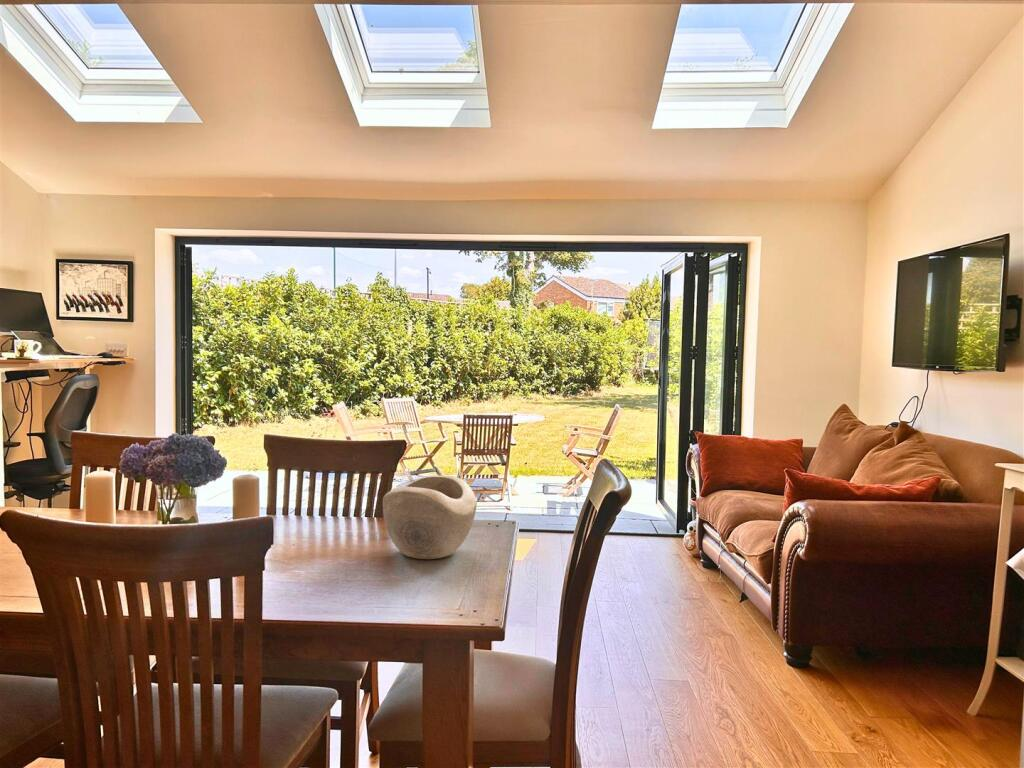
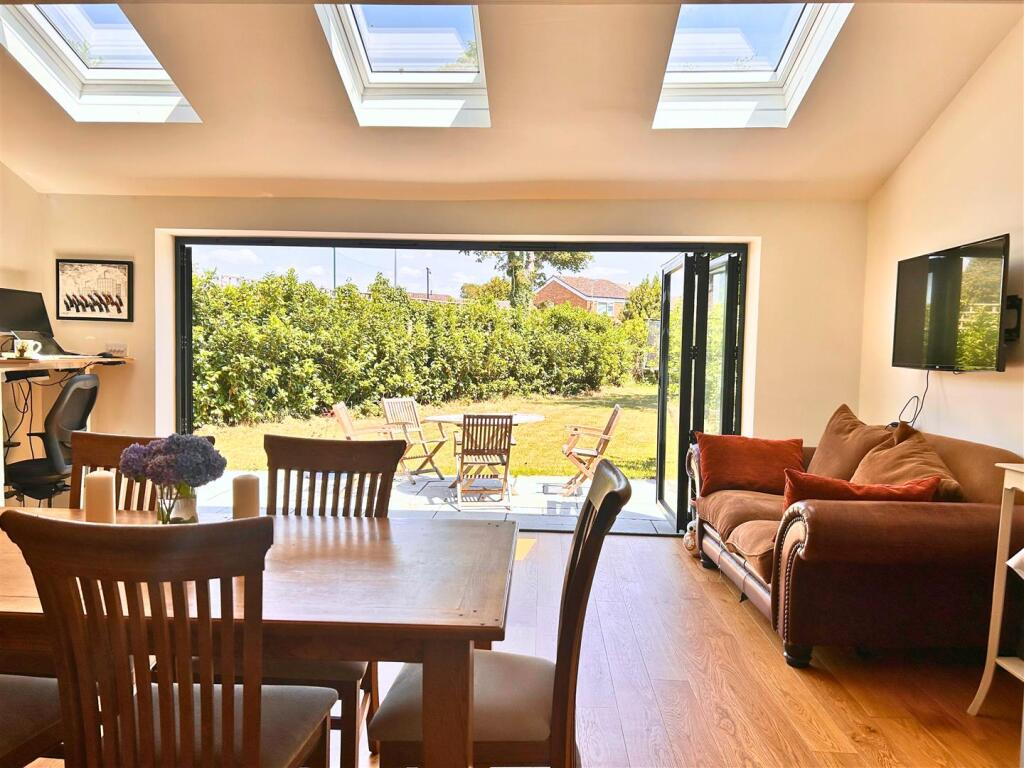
- decorative bowl (430, 516)
